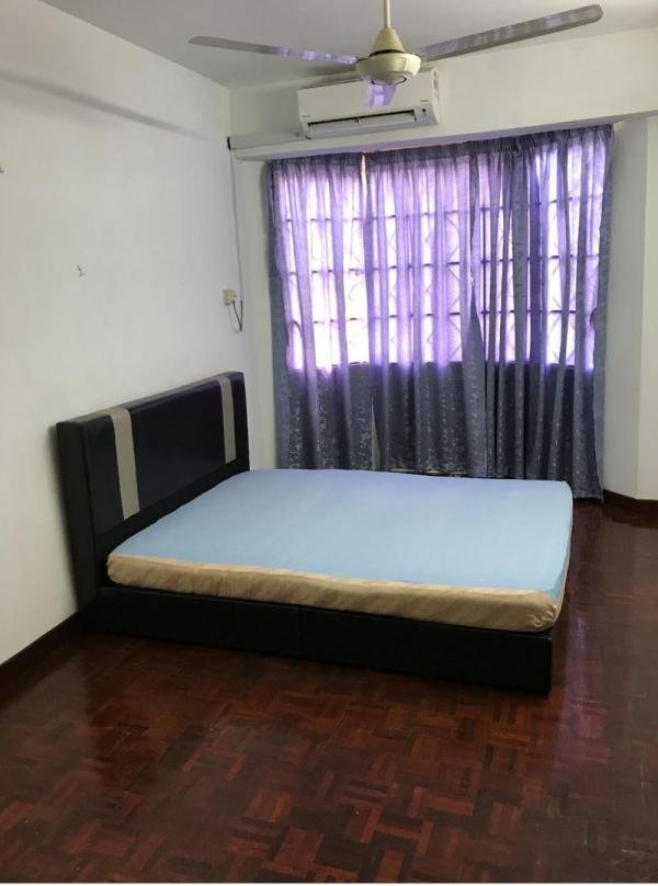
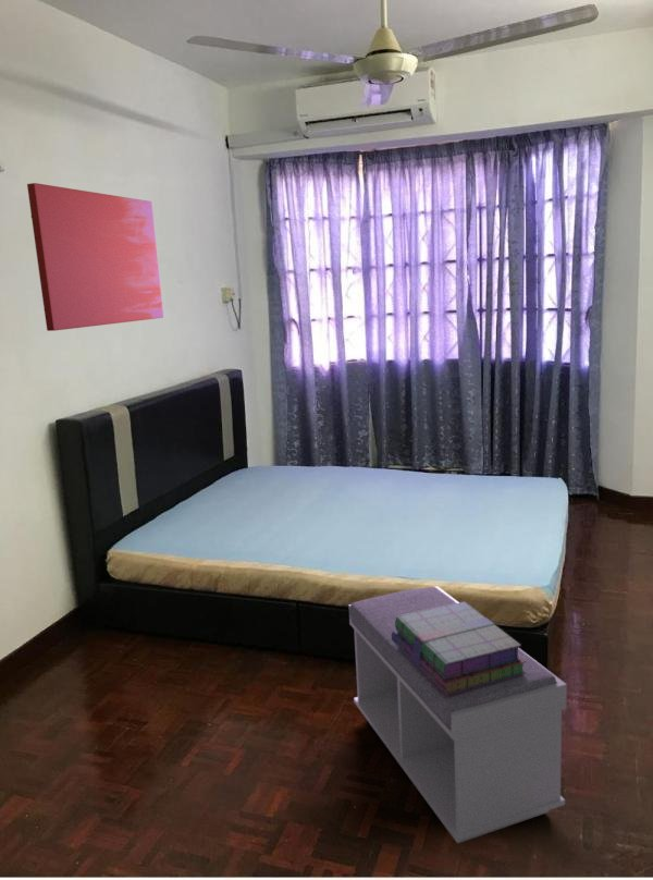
+ stack of books (455, 643)
+ wall art (103, 259)
+ bench (444, 697)
